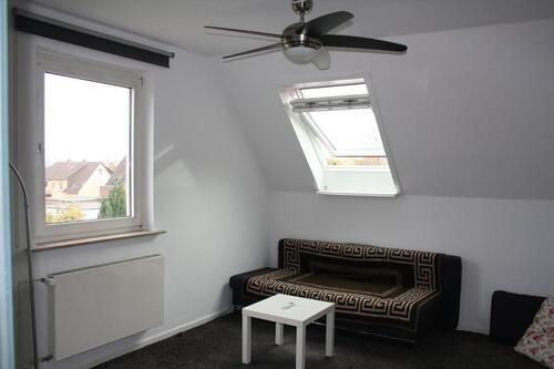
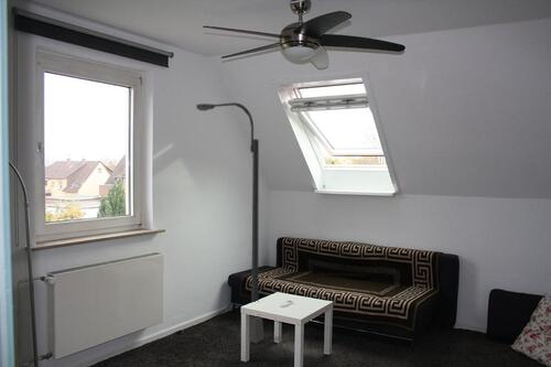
+ floor lamp (252, 218)
